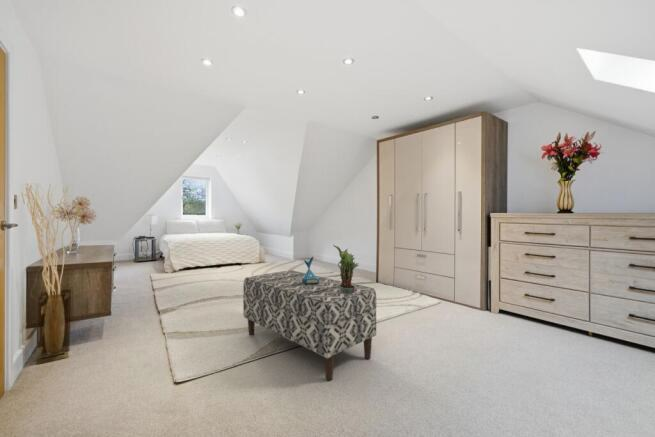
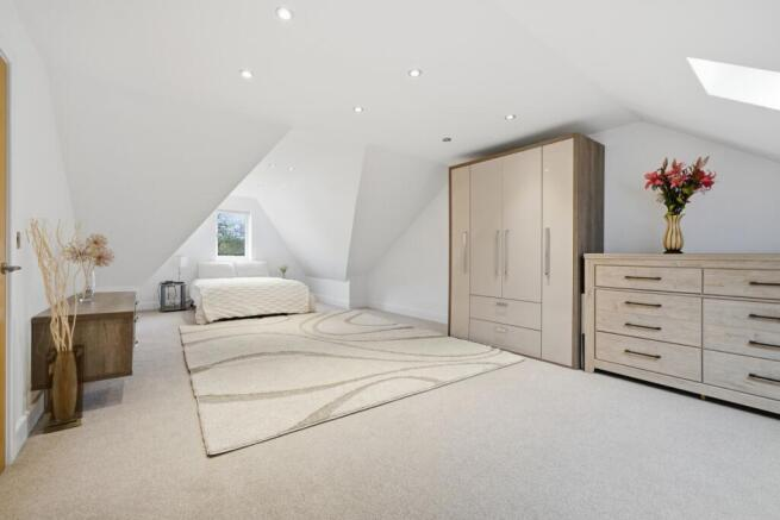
- potted plant (343, 269)
- gift bag (310, 270)
- bench (304, 313)
